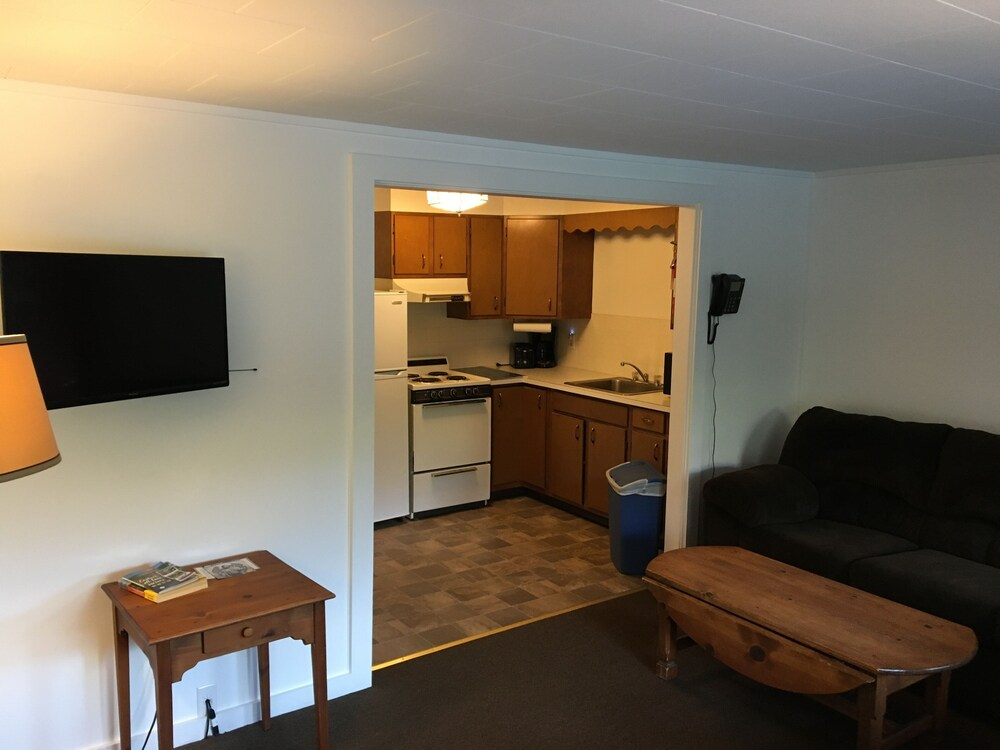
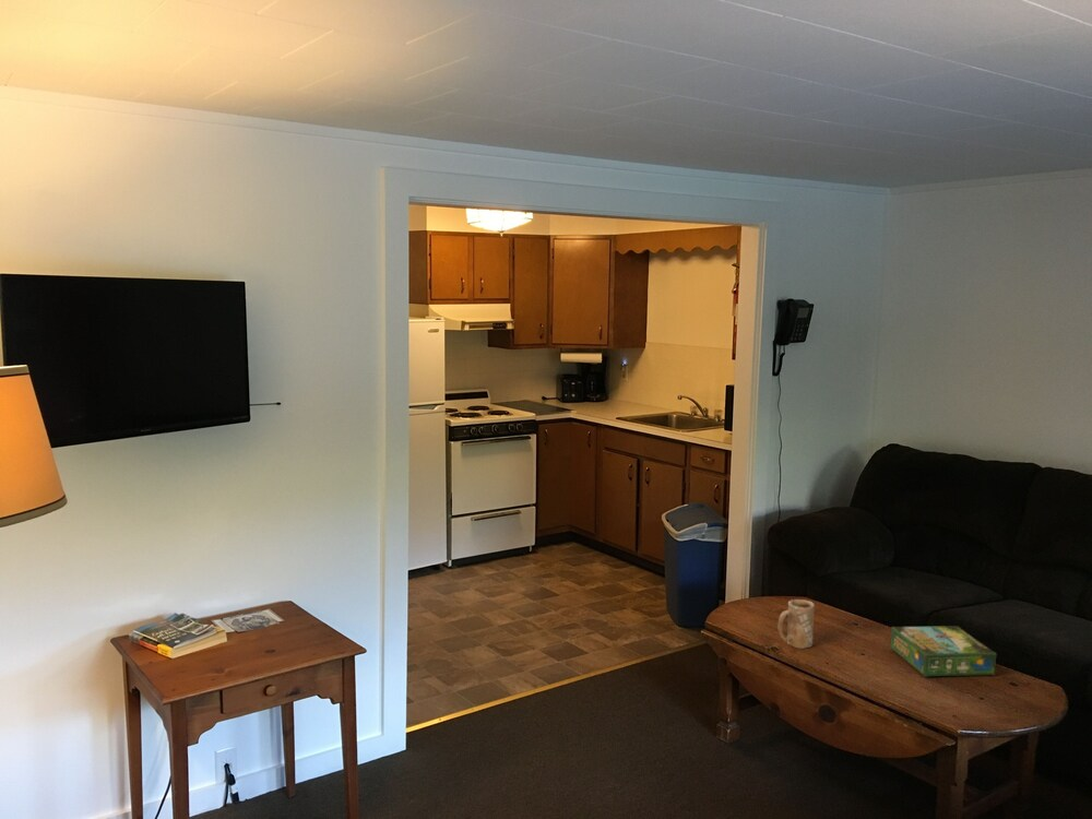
+ board game (941, 650)
+ mug (797, 625)
